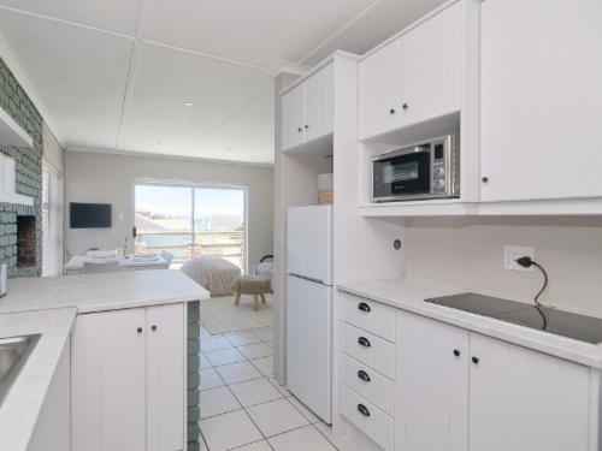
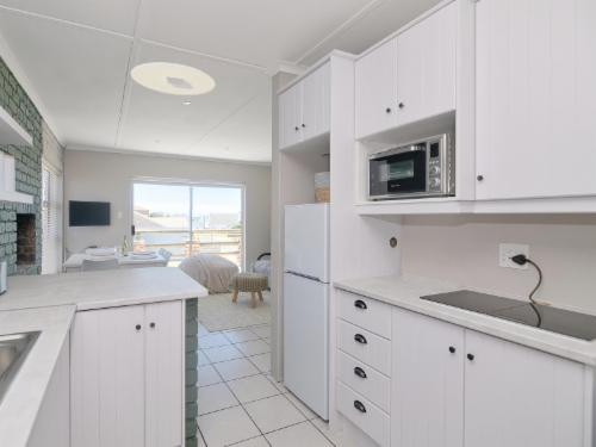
+ ceiling light (174, 76)
